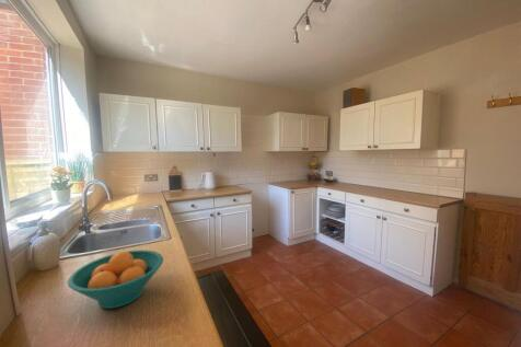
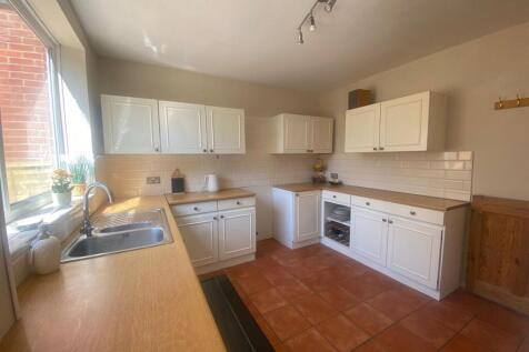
- fruit bowl (120, 275)
